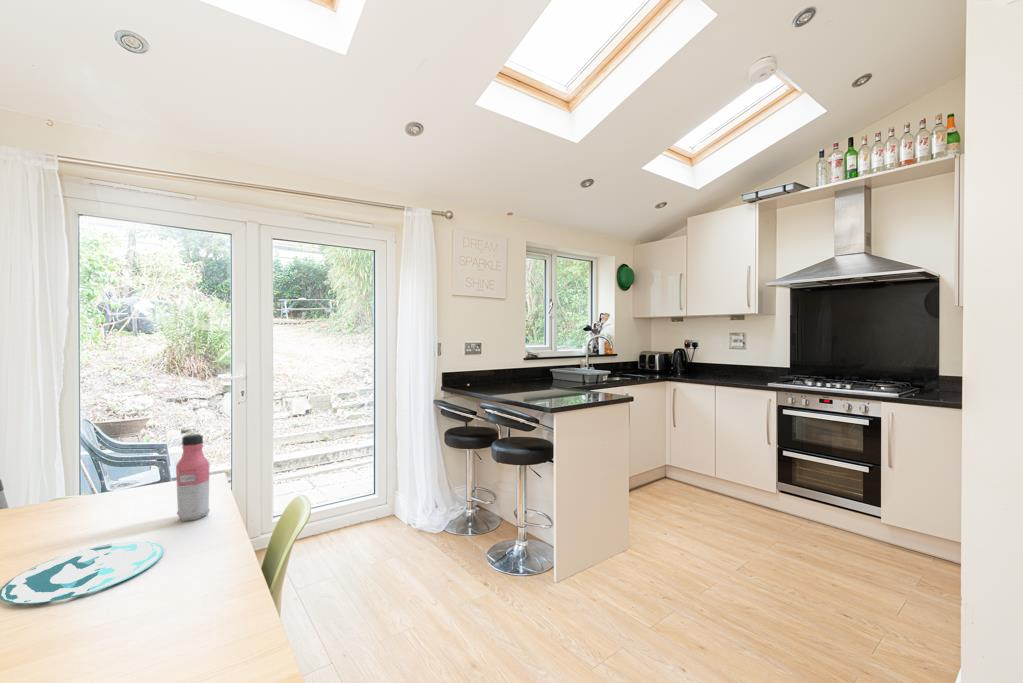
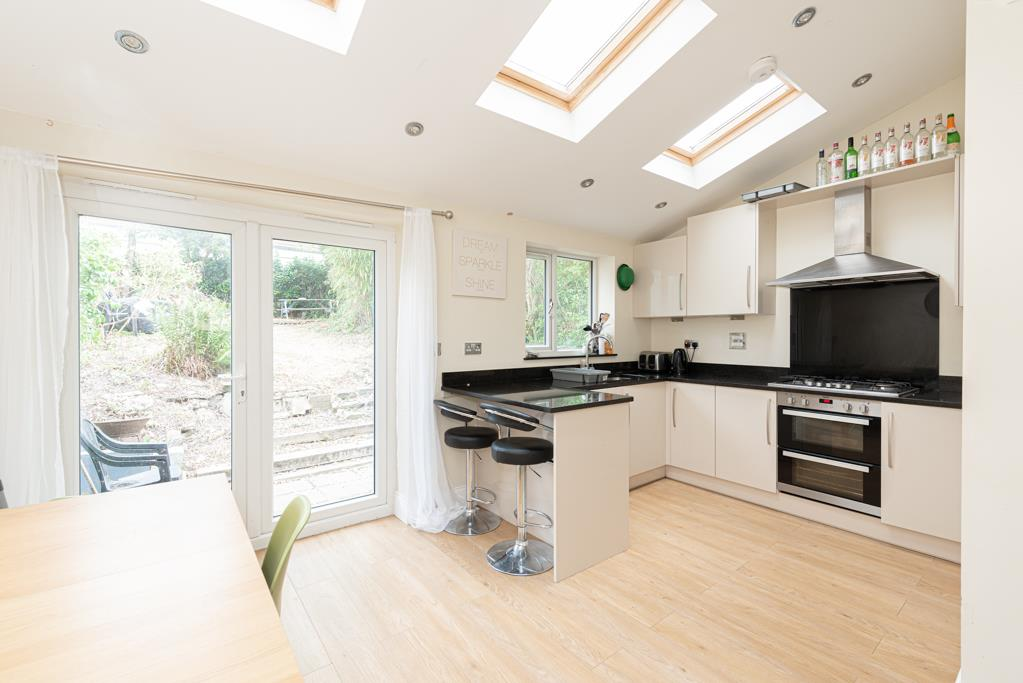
- water bottle (193, 475)
- plate (88, 563)
